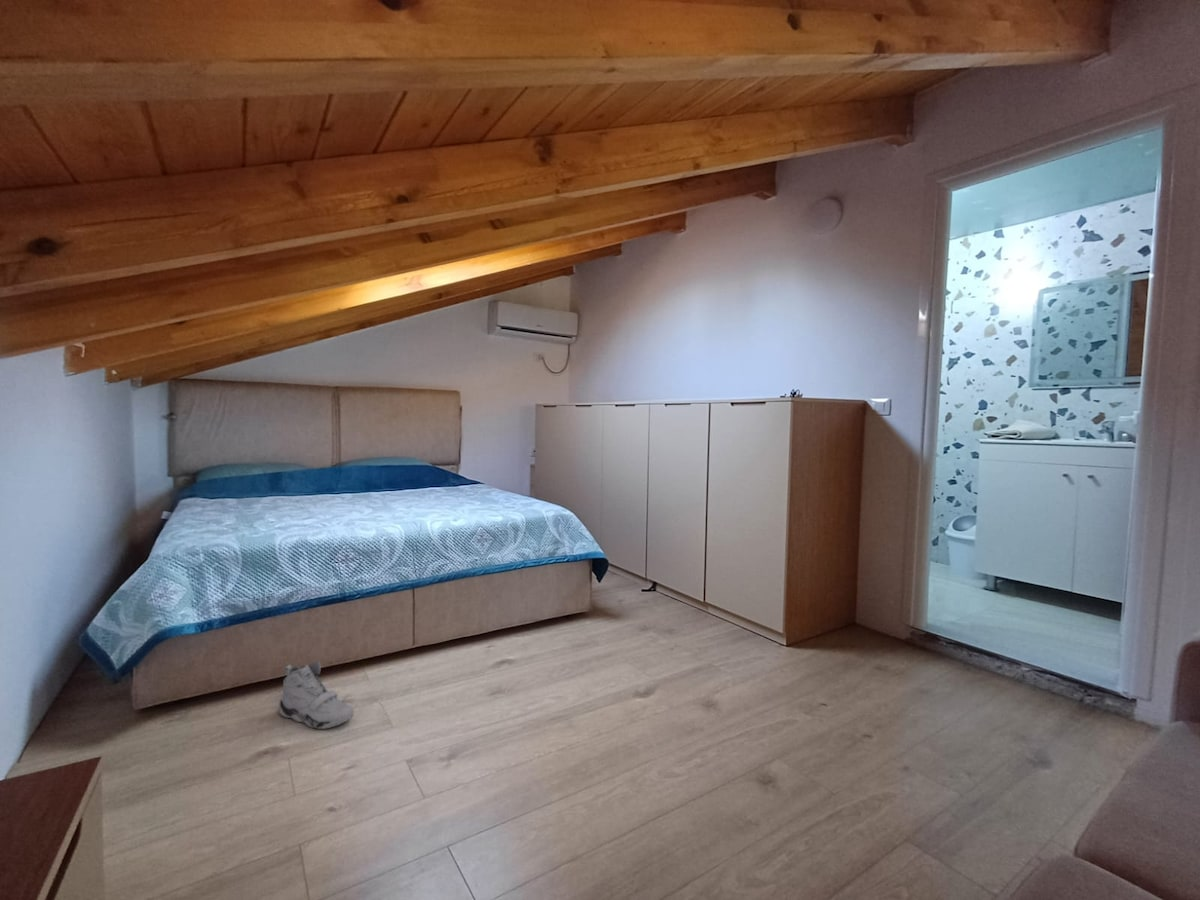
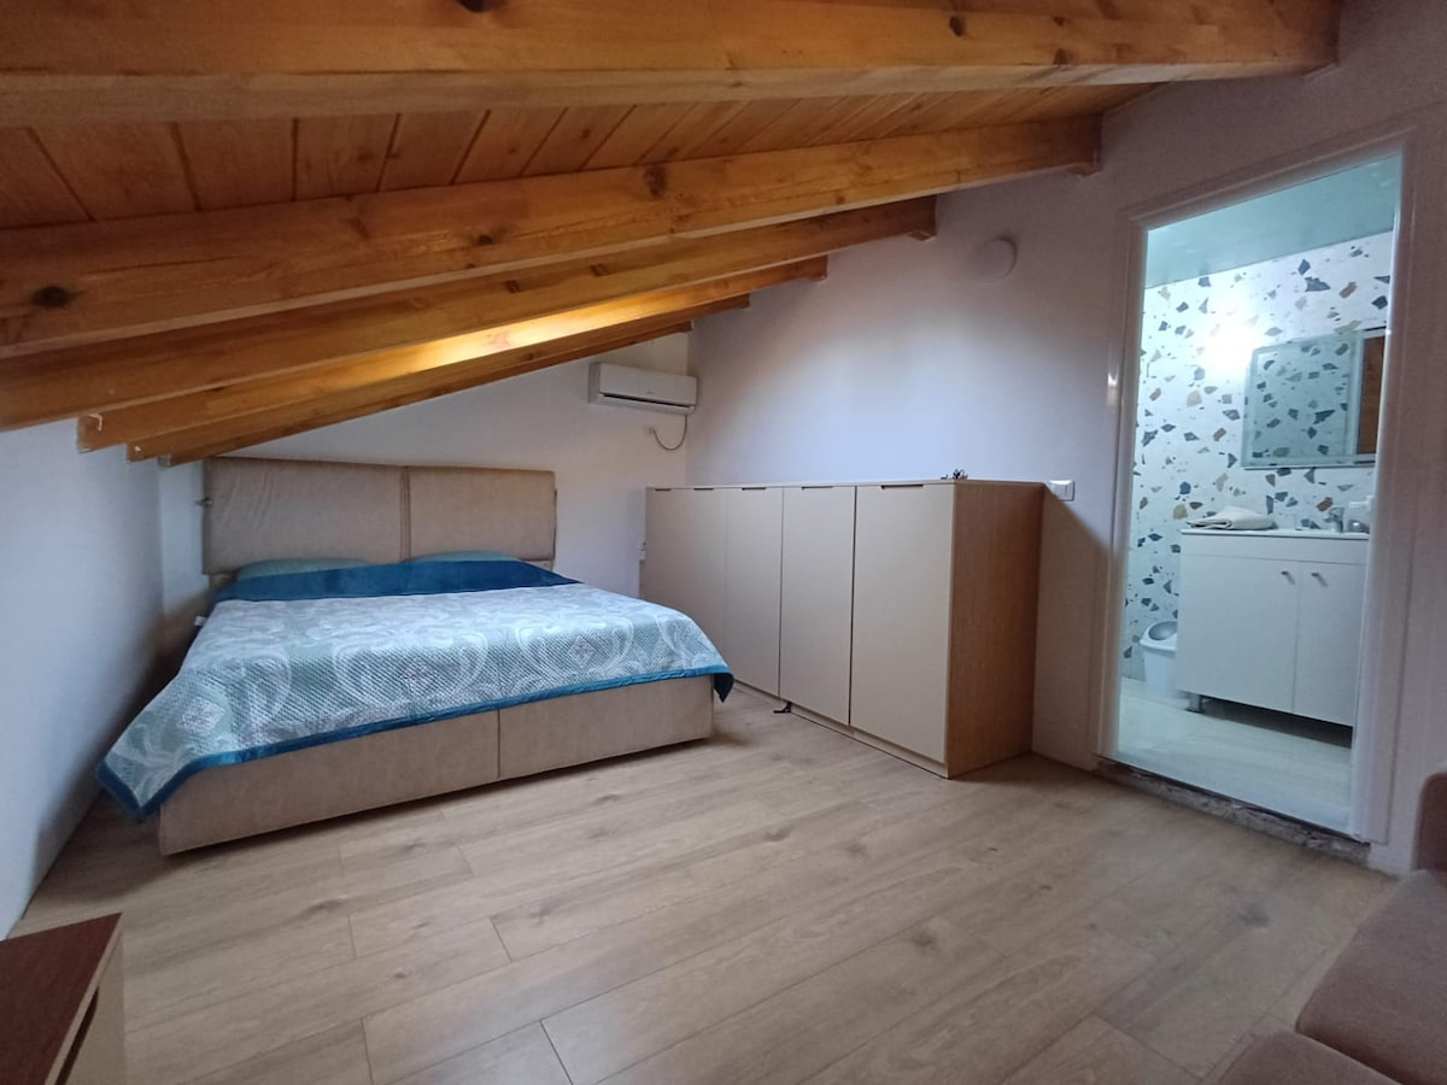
- sneaker (314, 693)
